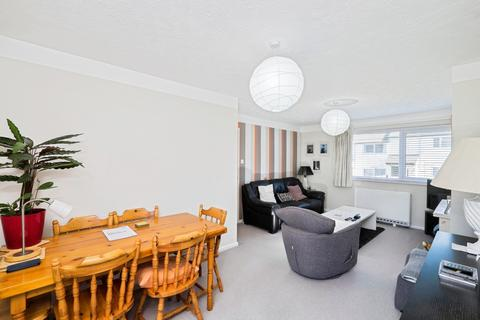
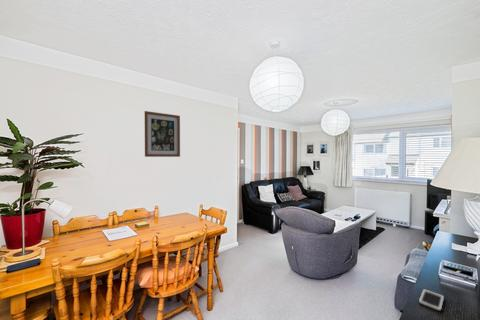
+ cell phone (431, 299)
+ wall art (163, 135)
